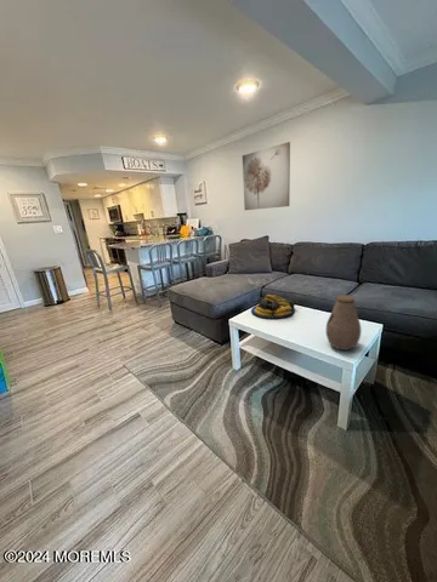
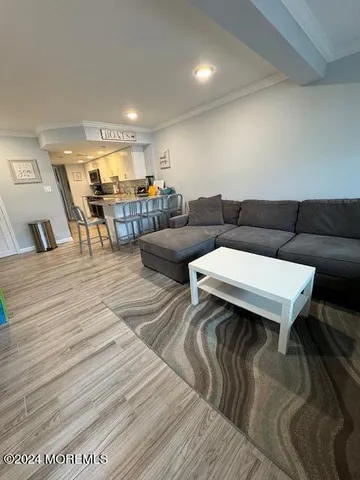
- vase (344, 321)
- fruit bowl (272, 303)
- wall art (265, 179)
